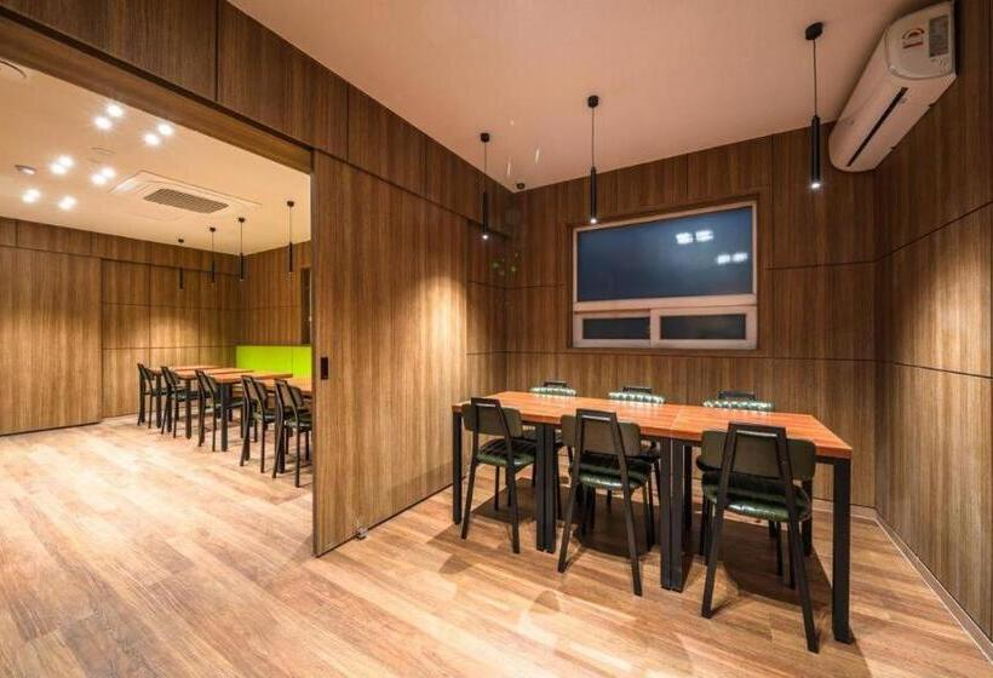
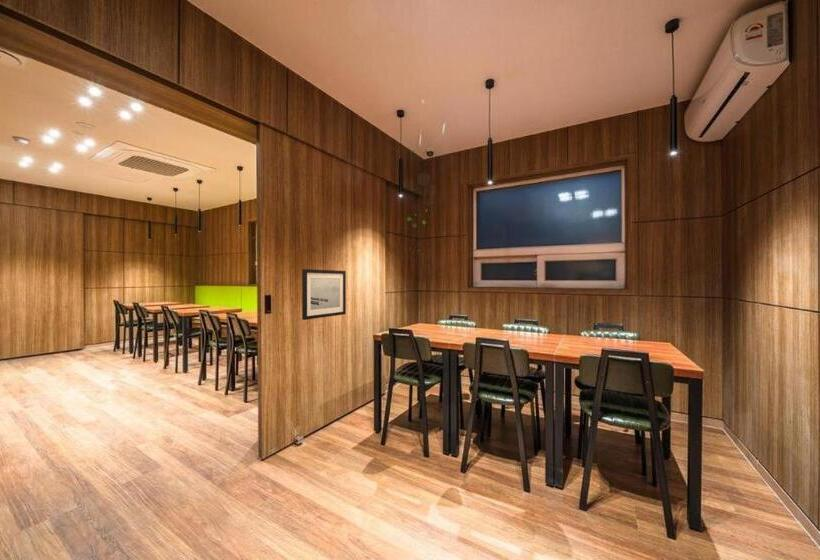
+ wall art (325, 293)
